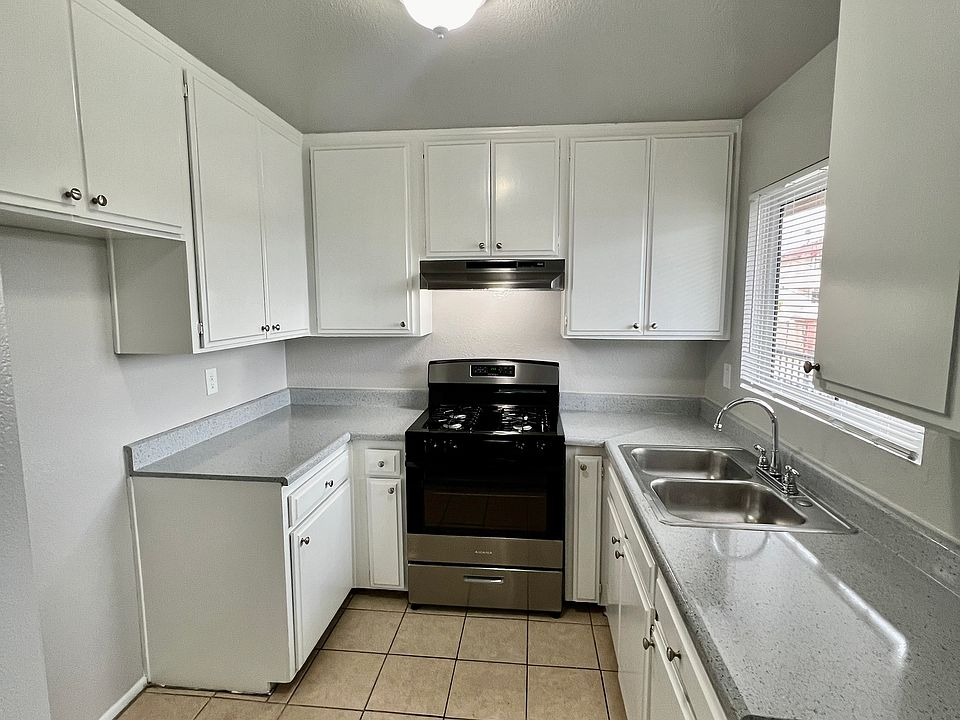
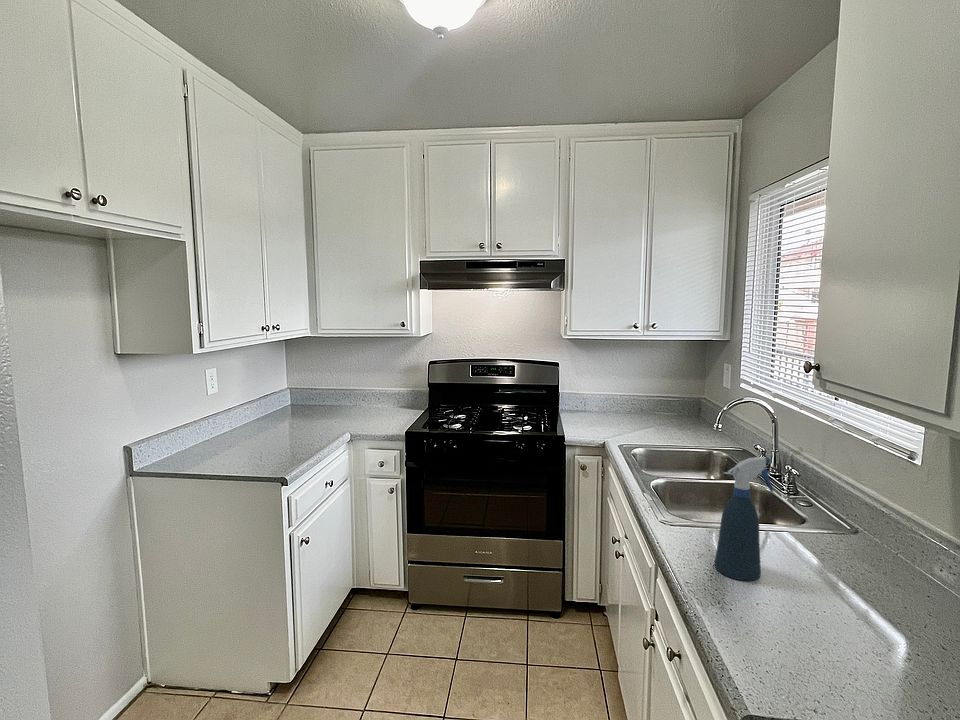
+ spray bottle (741, 513)
